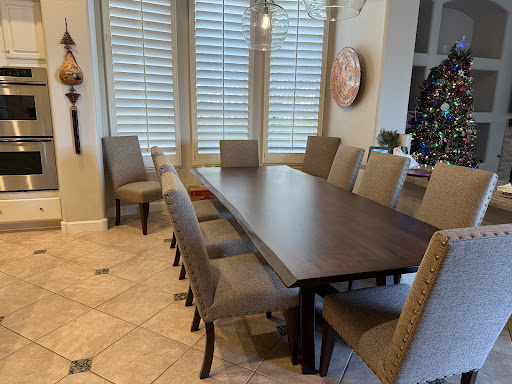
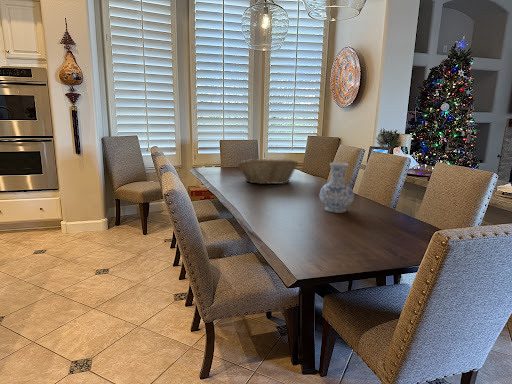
+ vase (337, 187)
+ fruit basket (267, 169)
